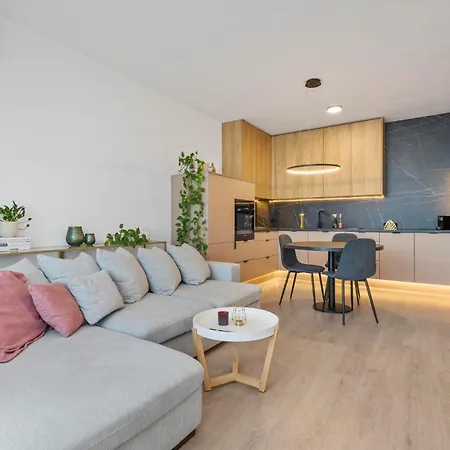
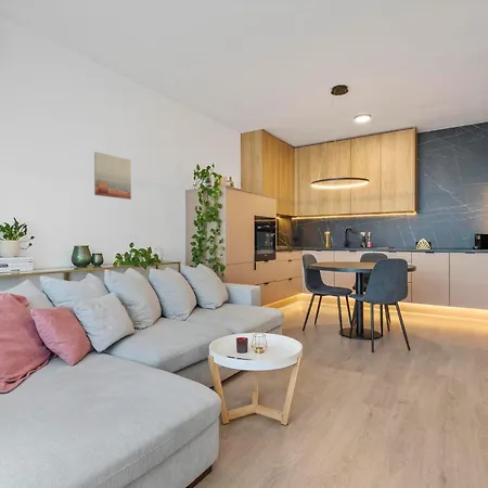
+ wall art (113, 176)
